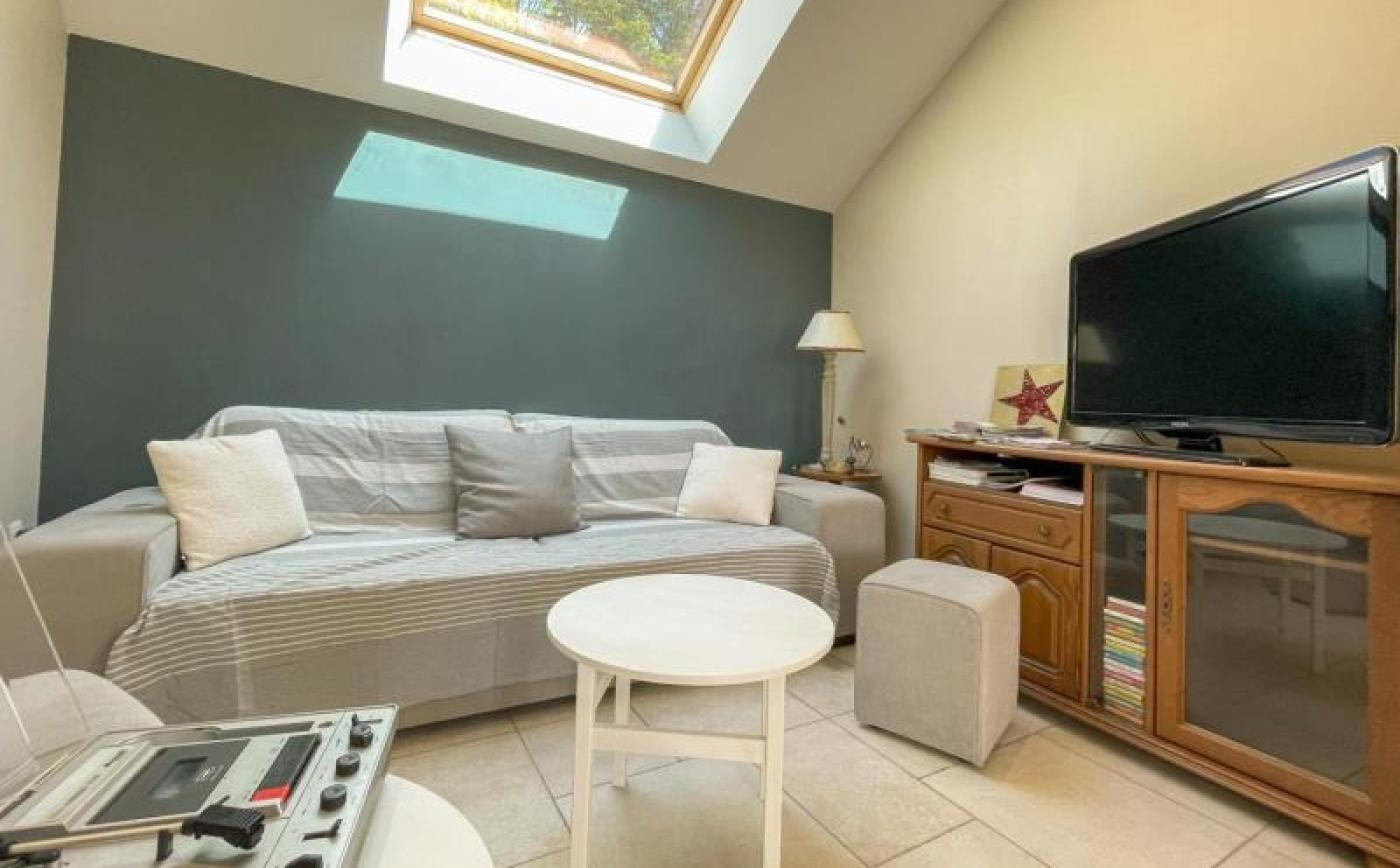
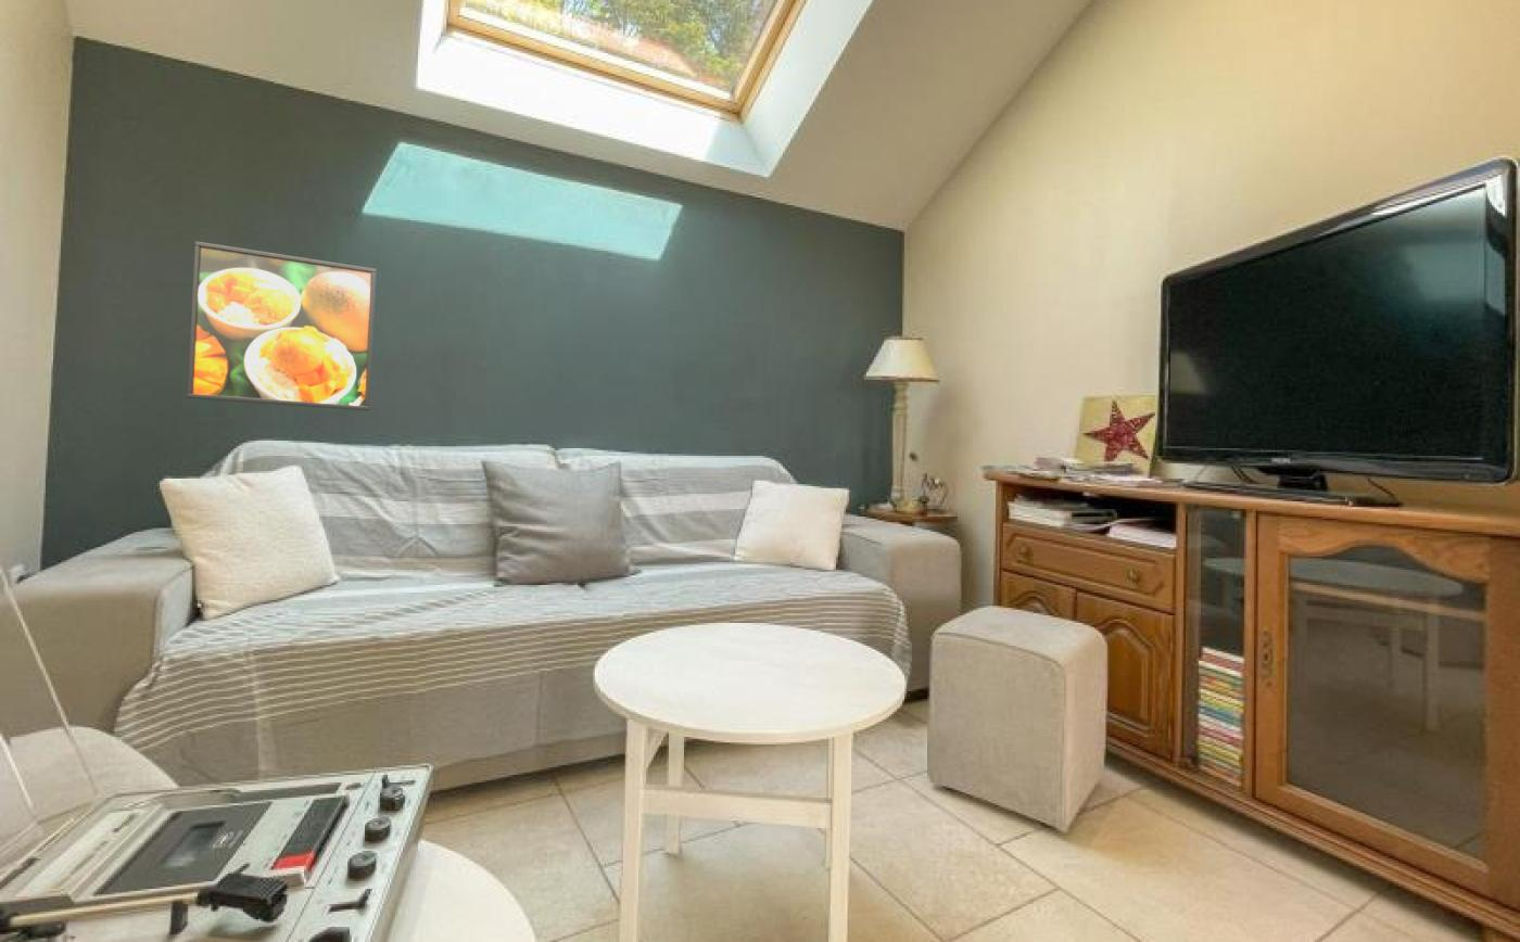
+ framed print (287, 330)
